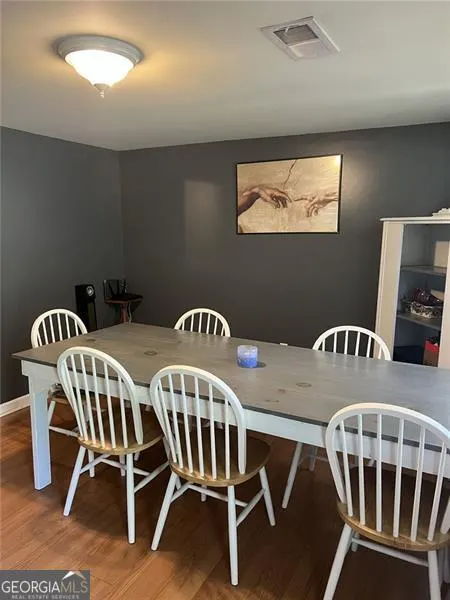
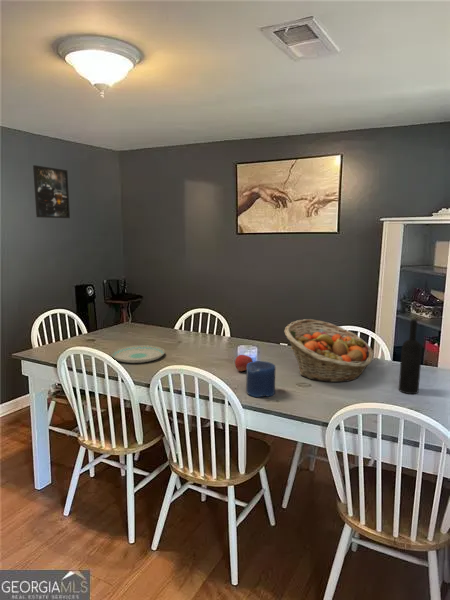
+ candle (260, 378)
+ wine bottle (411, 355)
+ plate (138, 354)
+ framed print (52, 193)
+ apple (243, 362)
+ fruit basket (328, 348)
